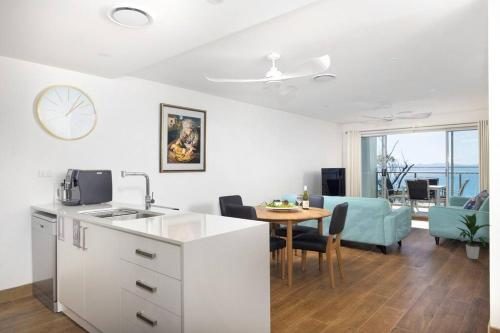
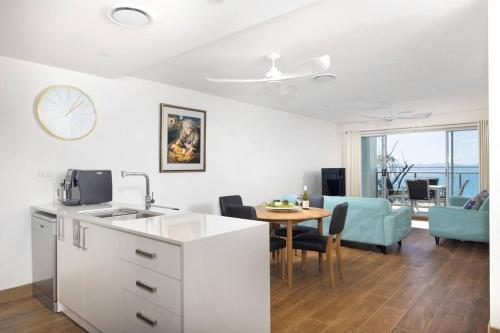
- indoor plant (469, 234)
